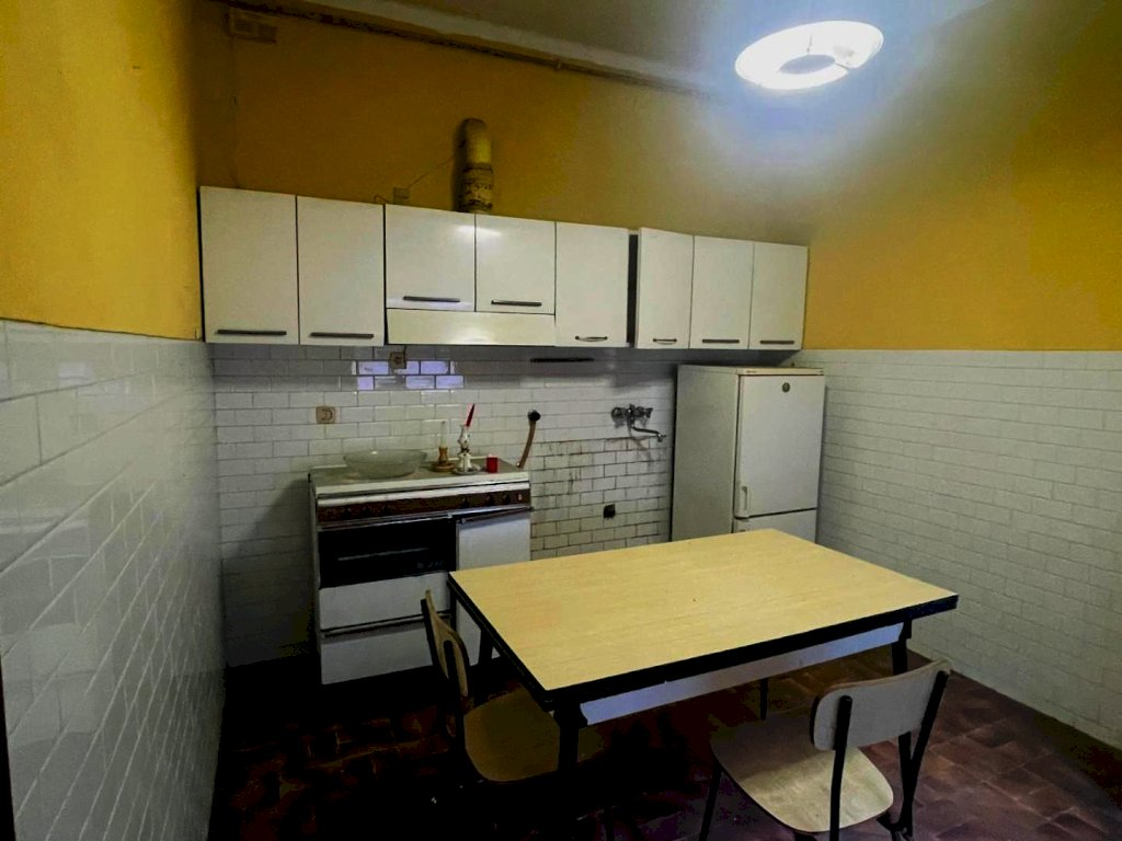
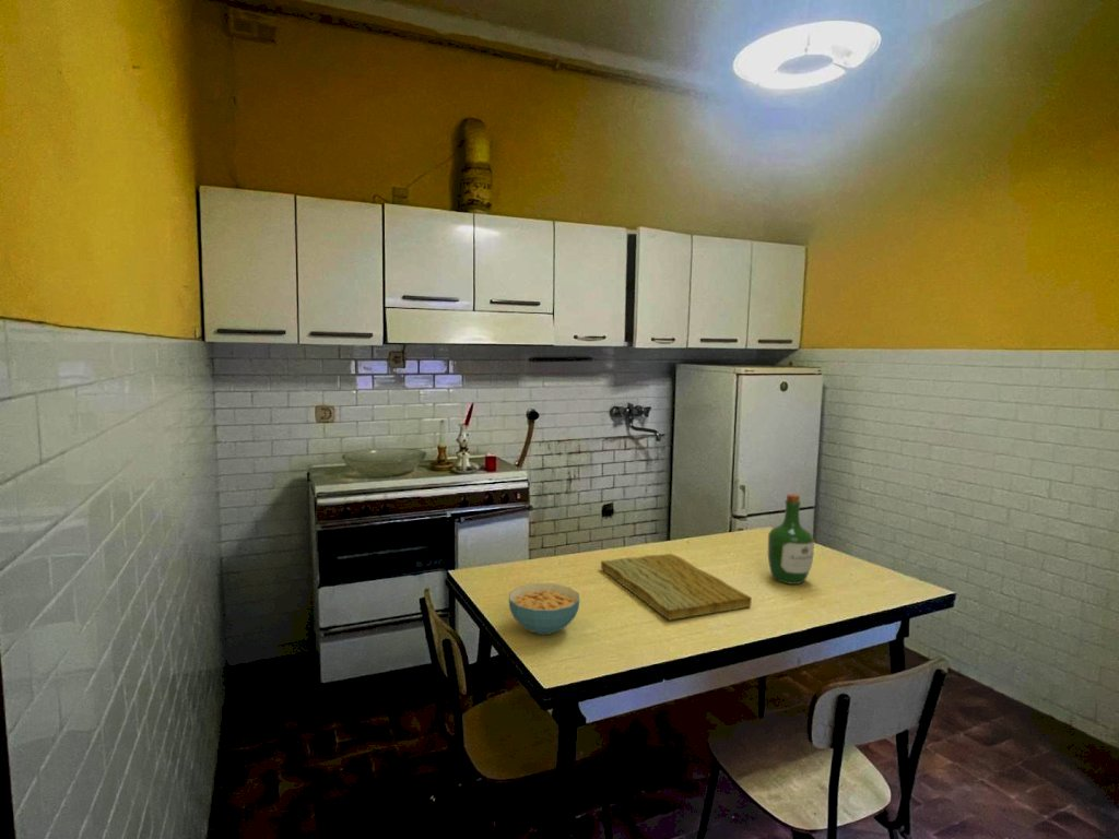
+ wine bottle (790, 536)
+ cutting board (670, 580)
+ cereal bowl (543, 613)
